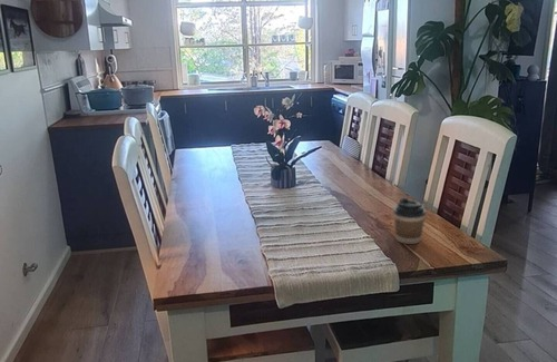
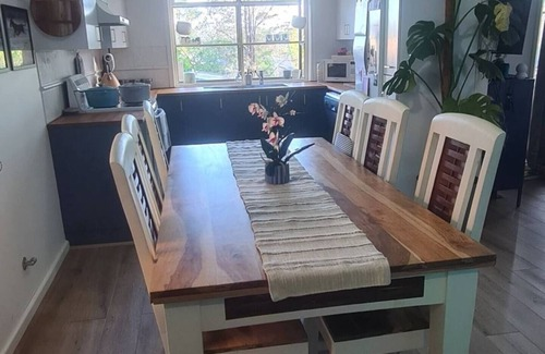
- coffee cup (409, 219)
